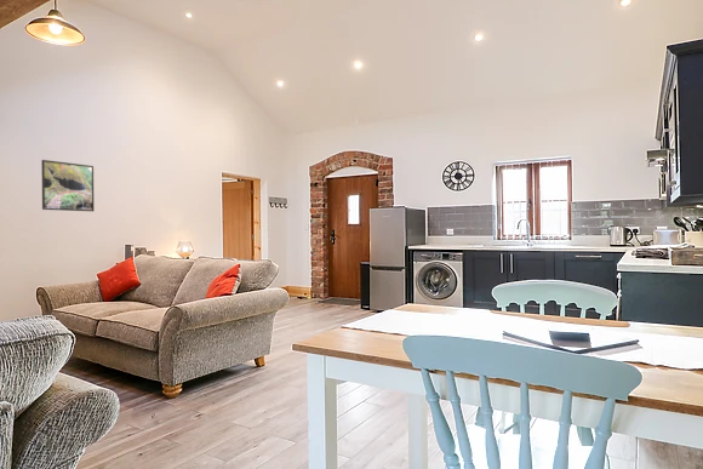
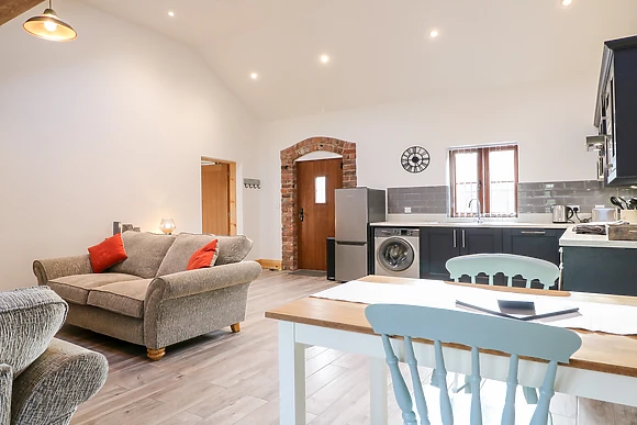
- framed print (68, 187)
